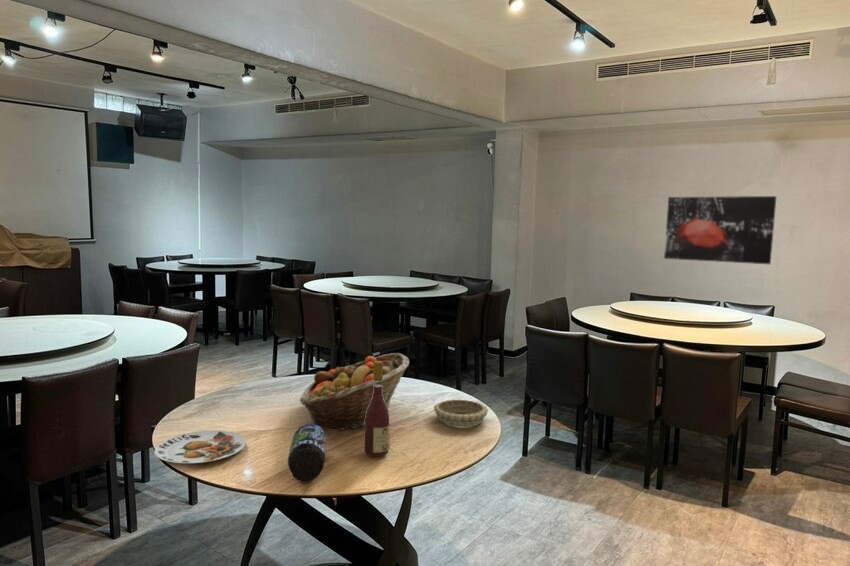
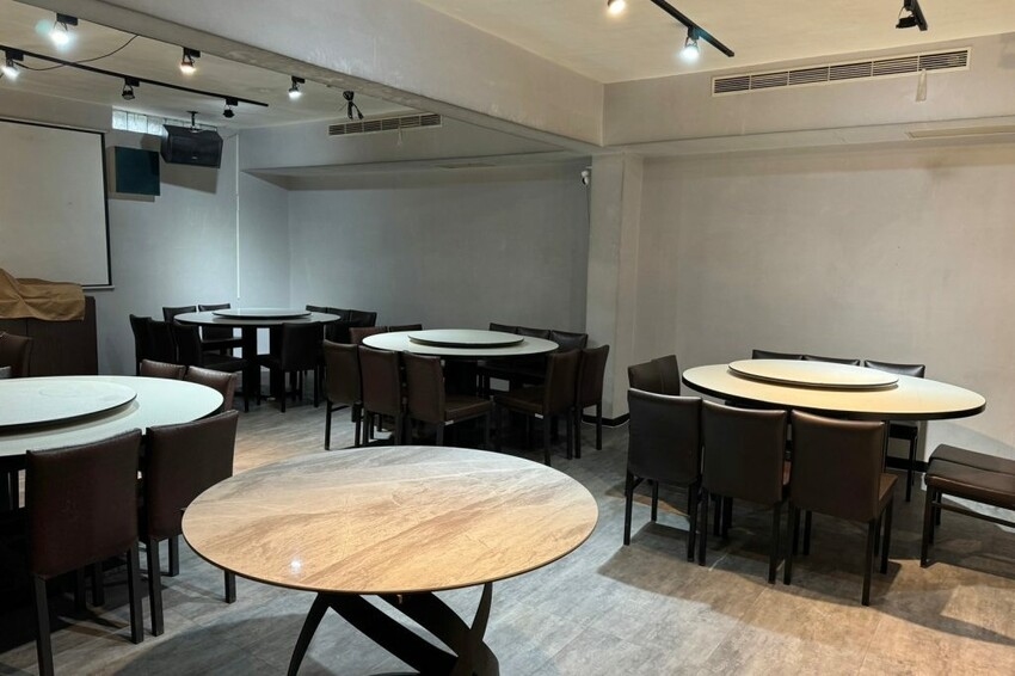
- plate (201, 447)
- fruit basket (355, 386)
- water bottle (306, 448)
- wine bottle (377, 408)
- decorative bowl (460, 412)
- wall art (717, 229)
